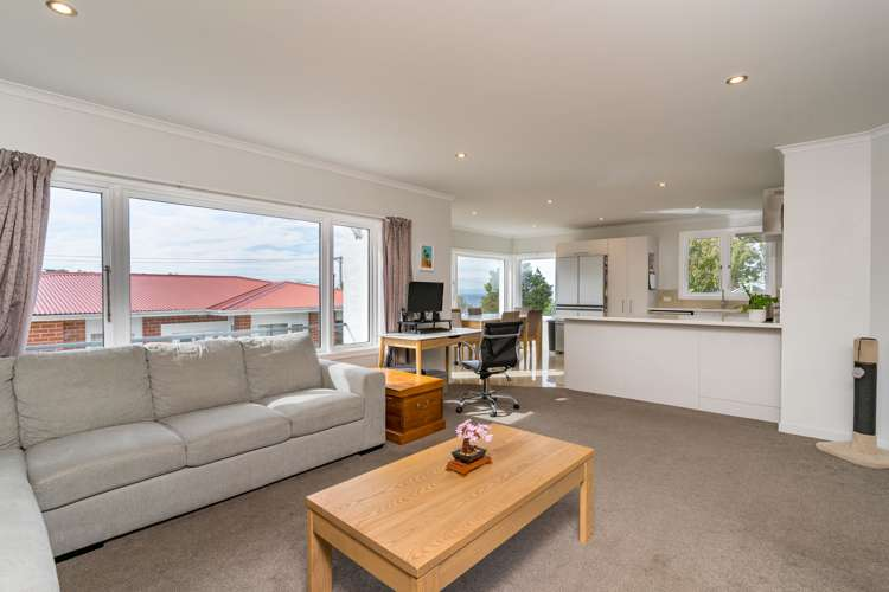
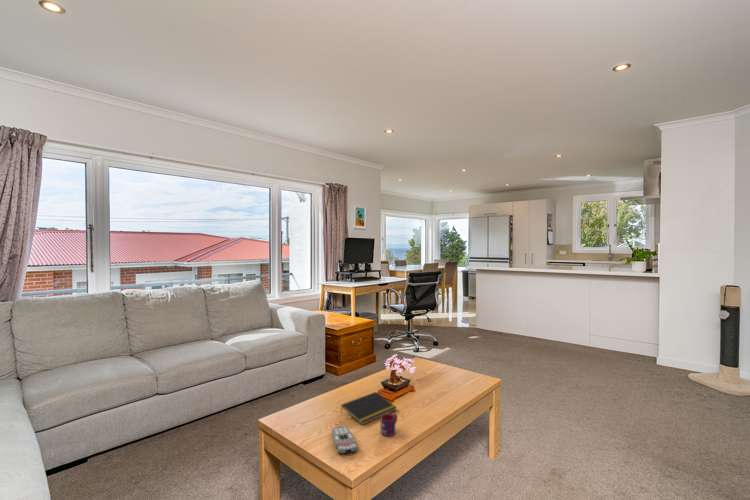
+ notepad (369, 407)
+ remote control (343, 439)
+ mug (390, 423)
